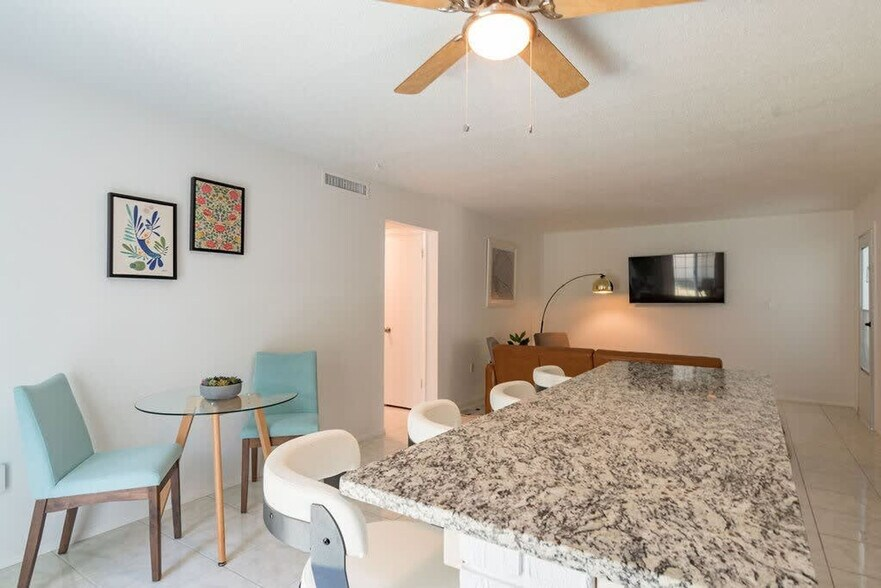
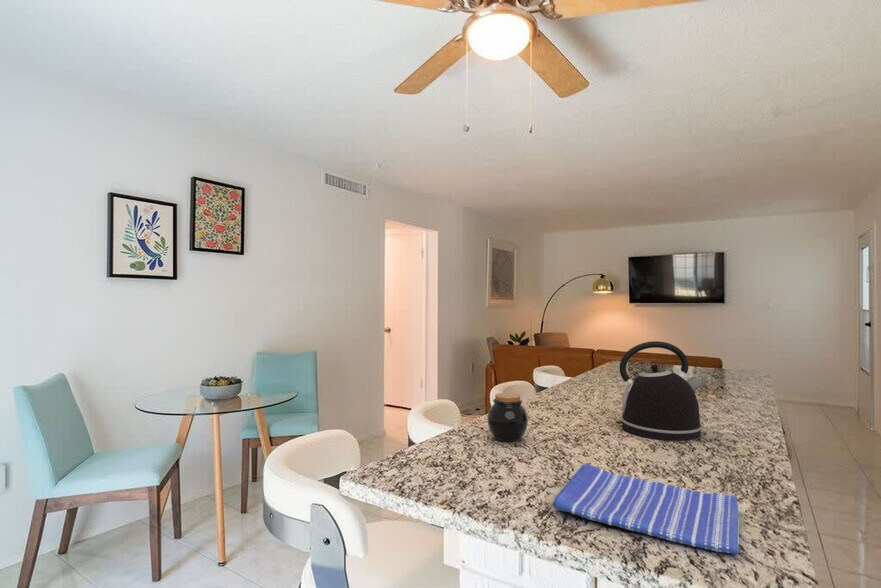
+ kettle (659, 385)
+ jar (507, 416)
+ dish towel (645, 501)
